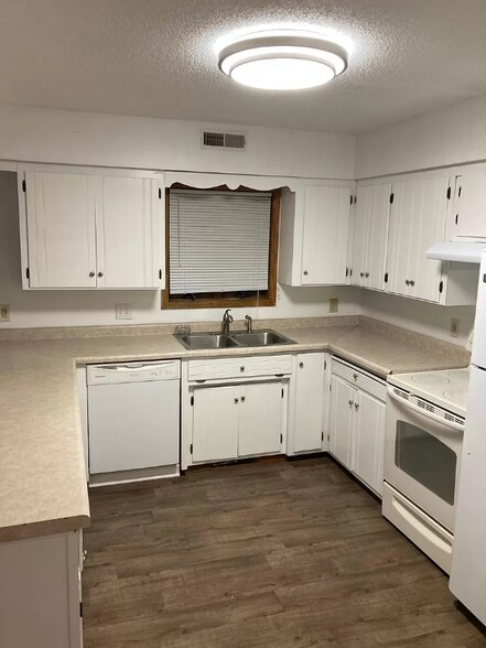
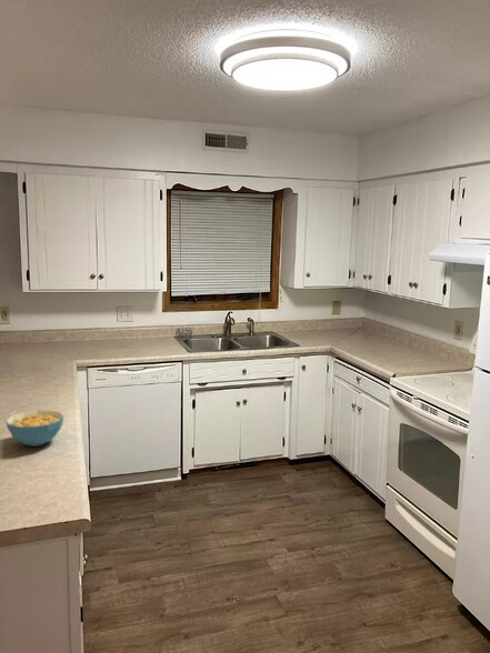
+ cereal bowl (36, 430)
